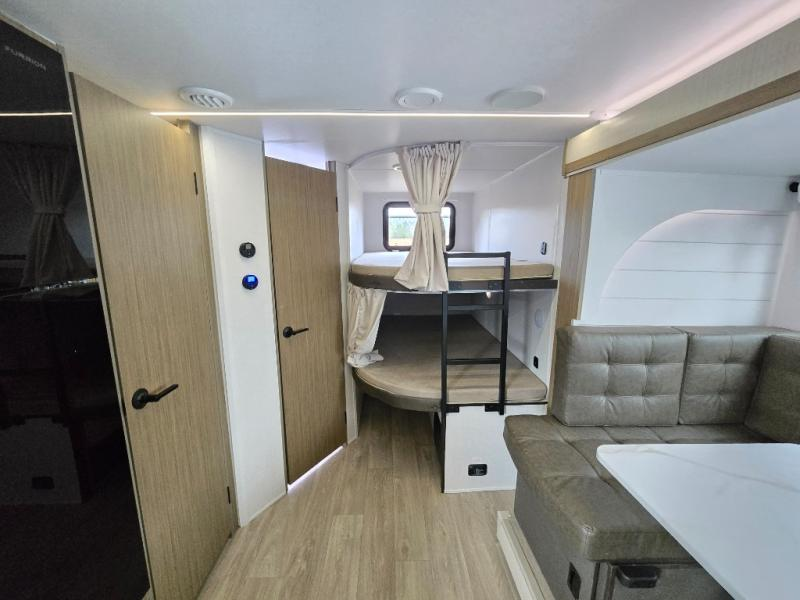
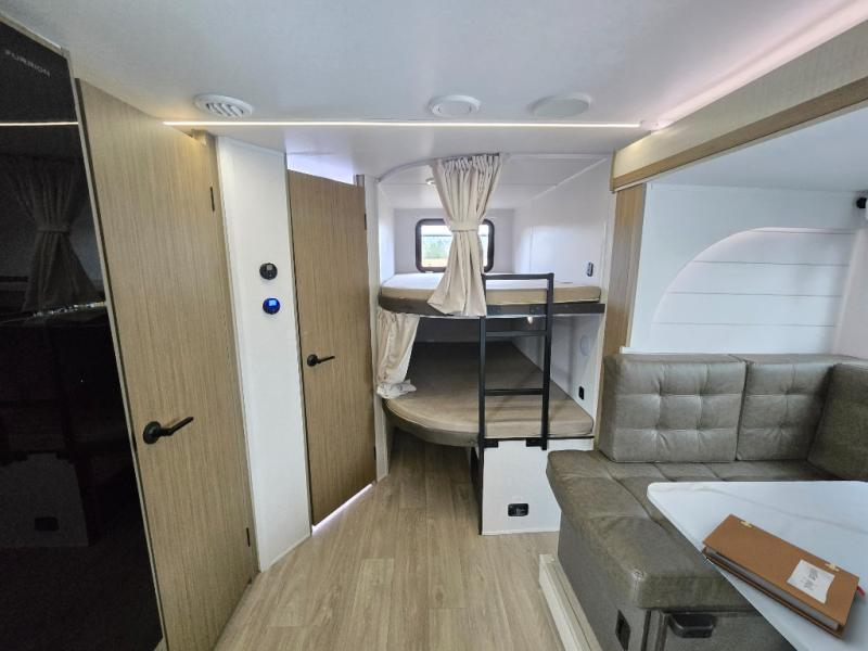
+ notebook (779, 565)
